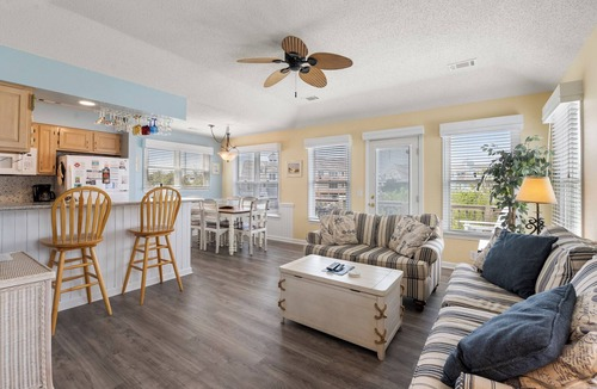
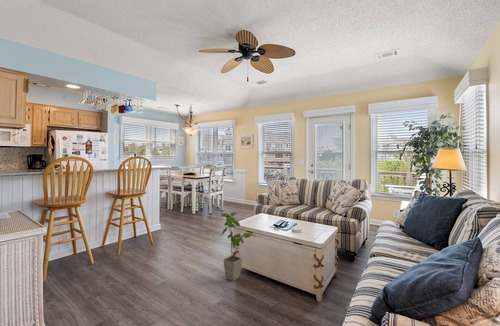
+ house plant (234, 246)
